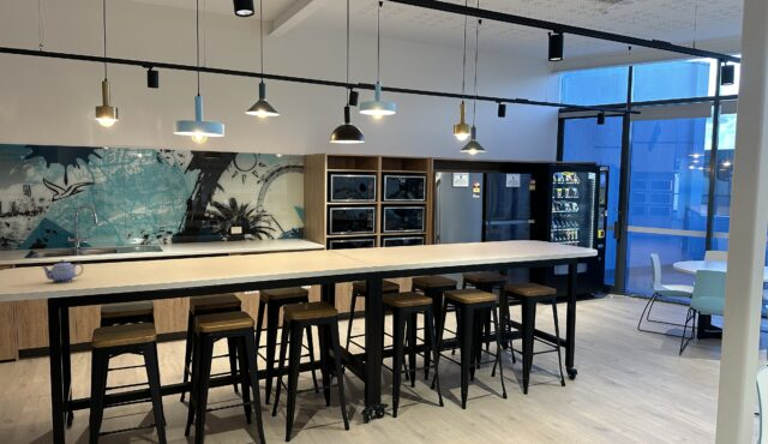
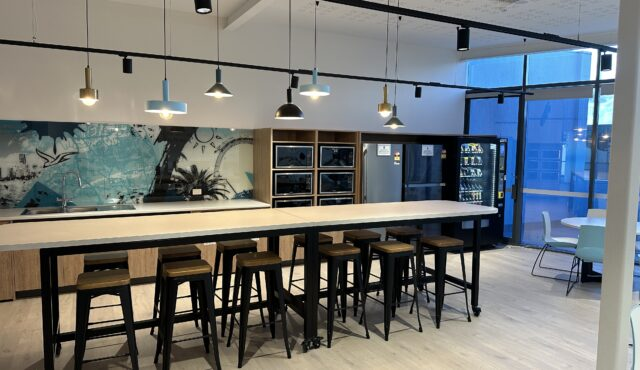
- teapot (62, 270)
